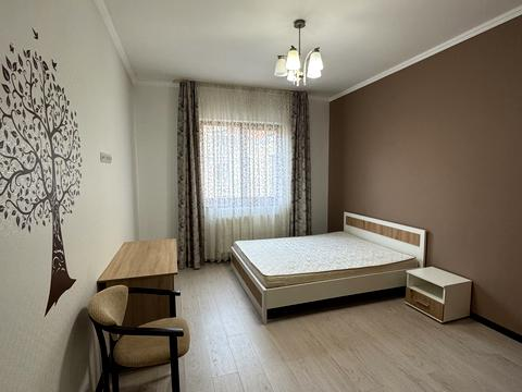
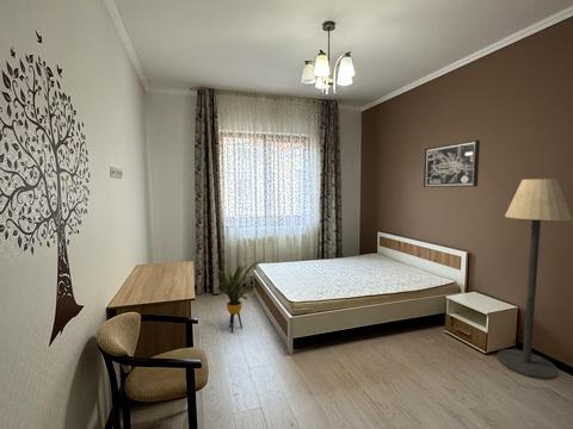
+ wall art (449, 166)
+ house plant (236, 296)
+ floor lamp (532, 274)
